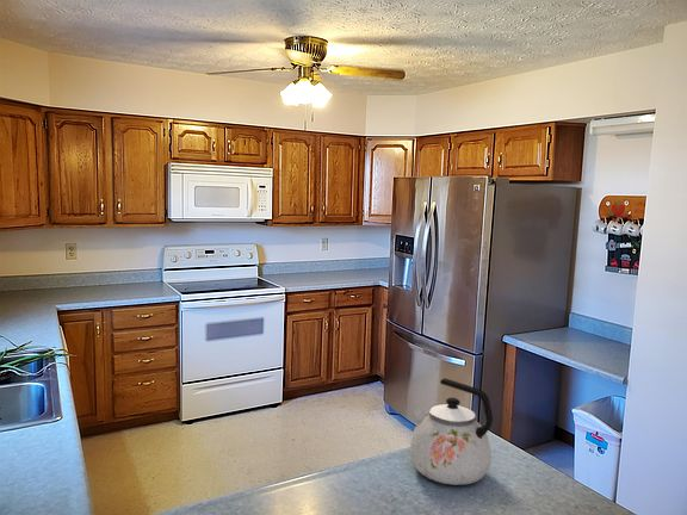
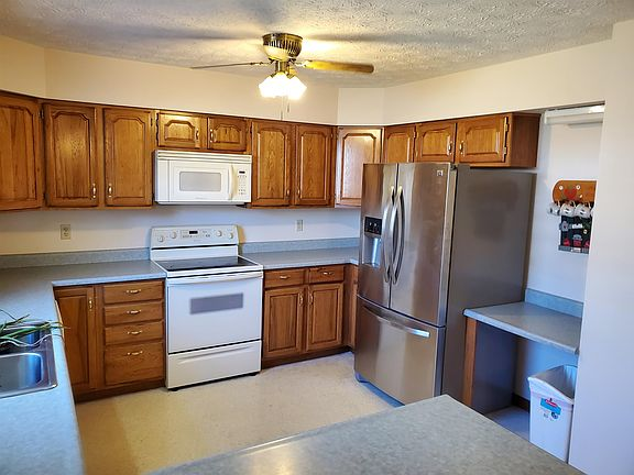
- kettle (450, 426)
